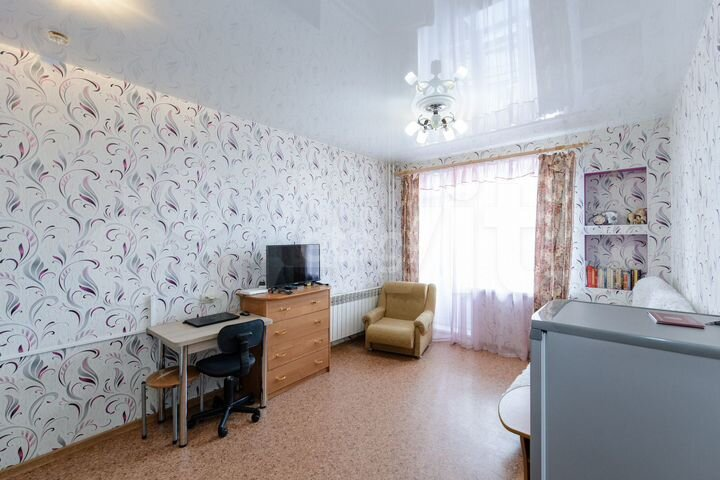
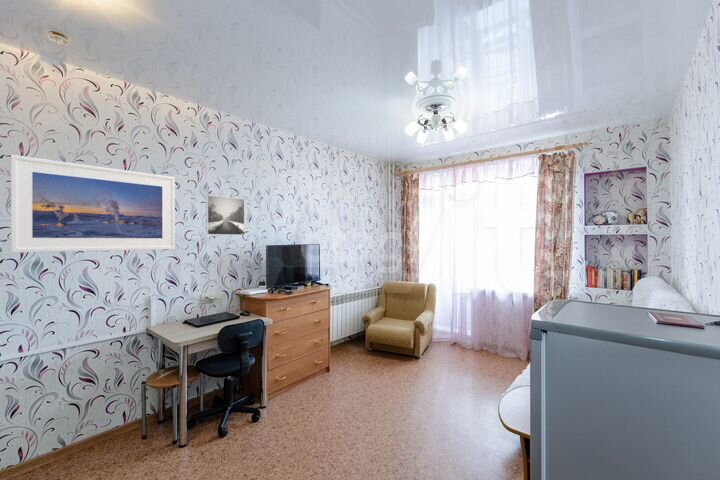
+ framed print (226, 216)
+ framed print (105, 209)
